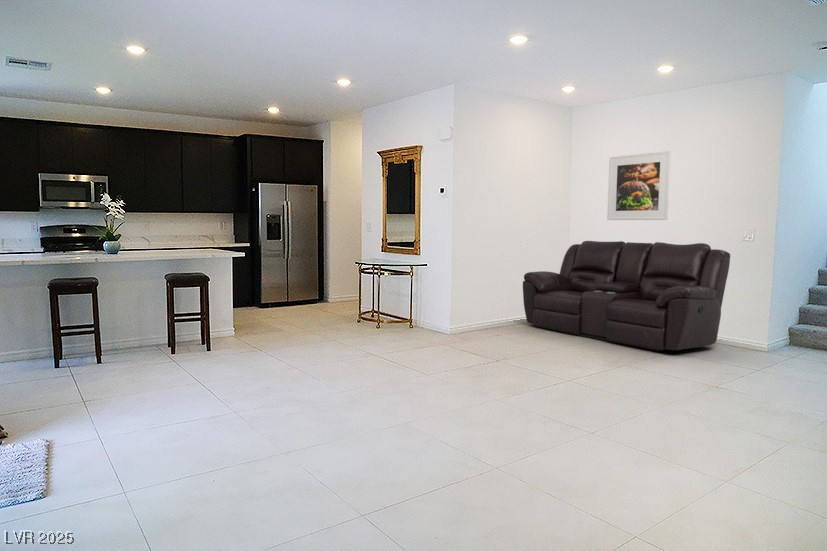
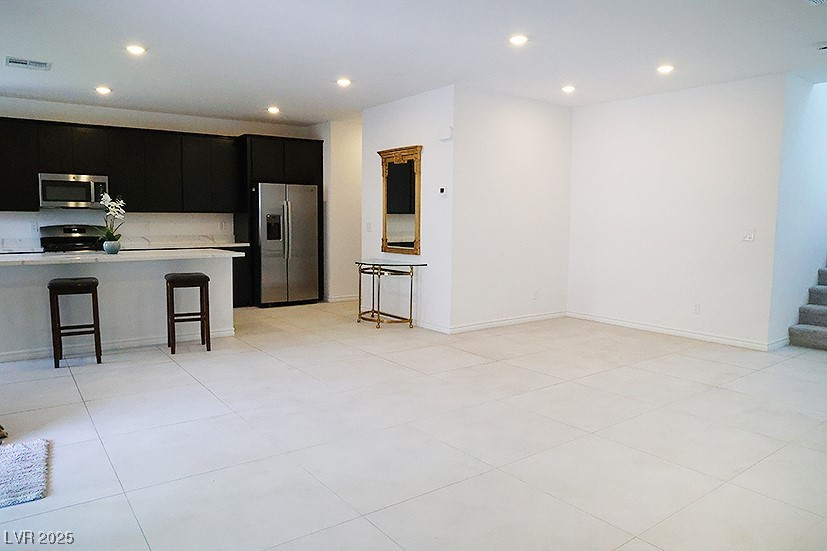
- sofa (618, 288)
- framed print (637, 187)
